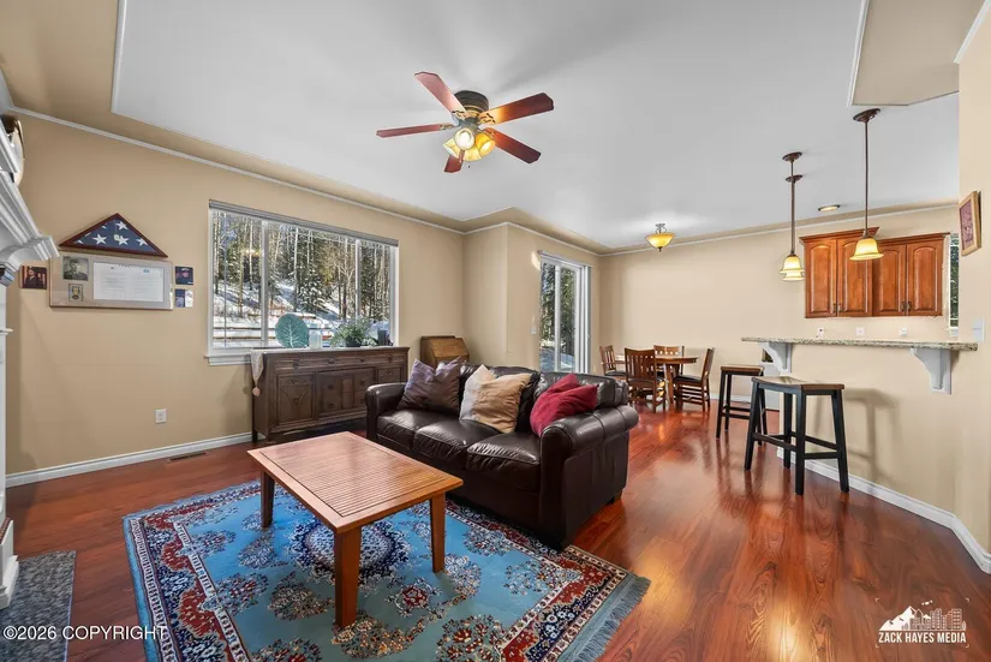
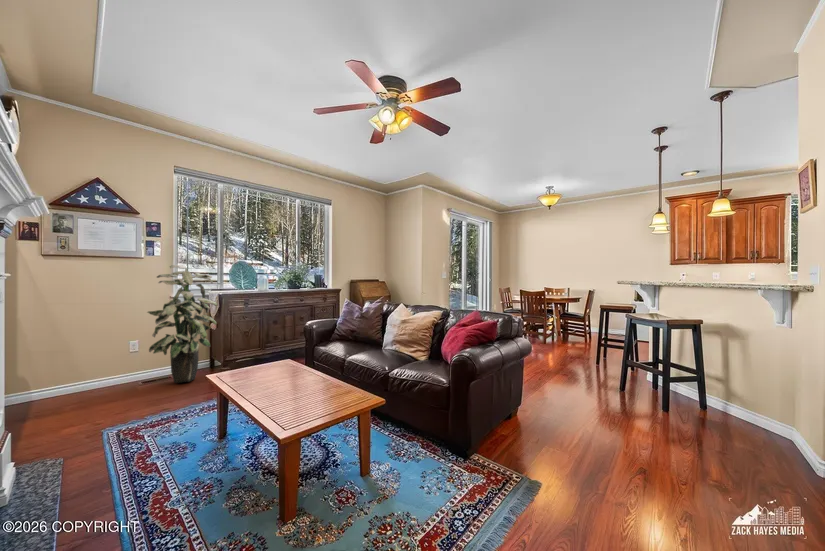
+ indoor plant (182, 322)
